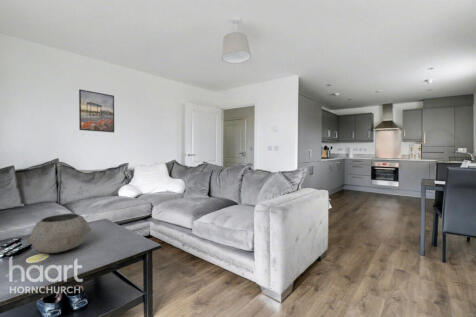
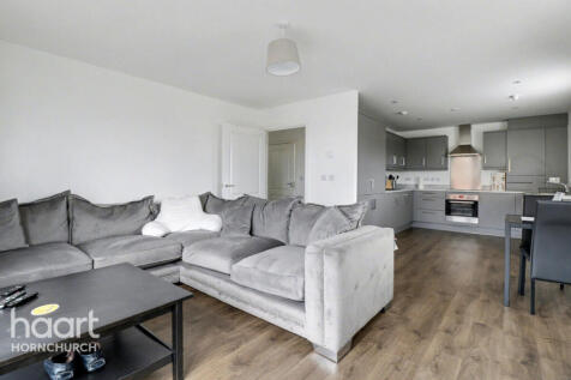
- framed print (97, 112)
- bowl (62, 233)
